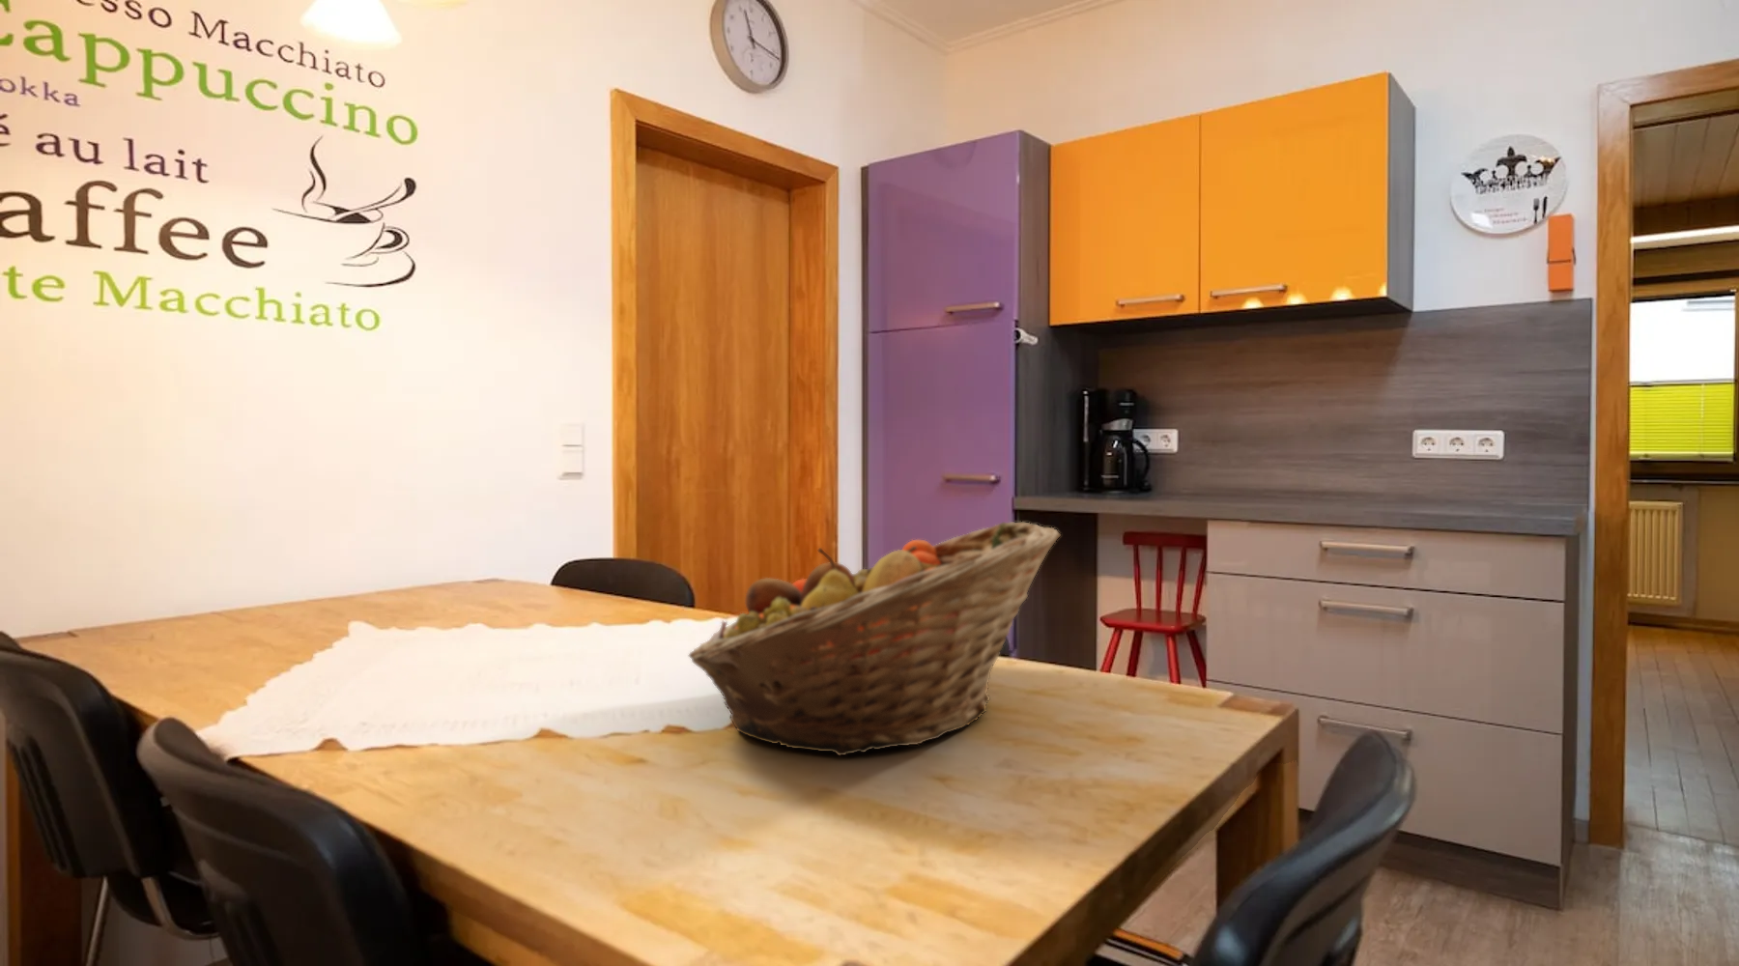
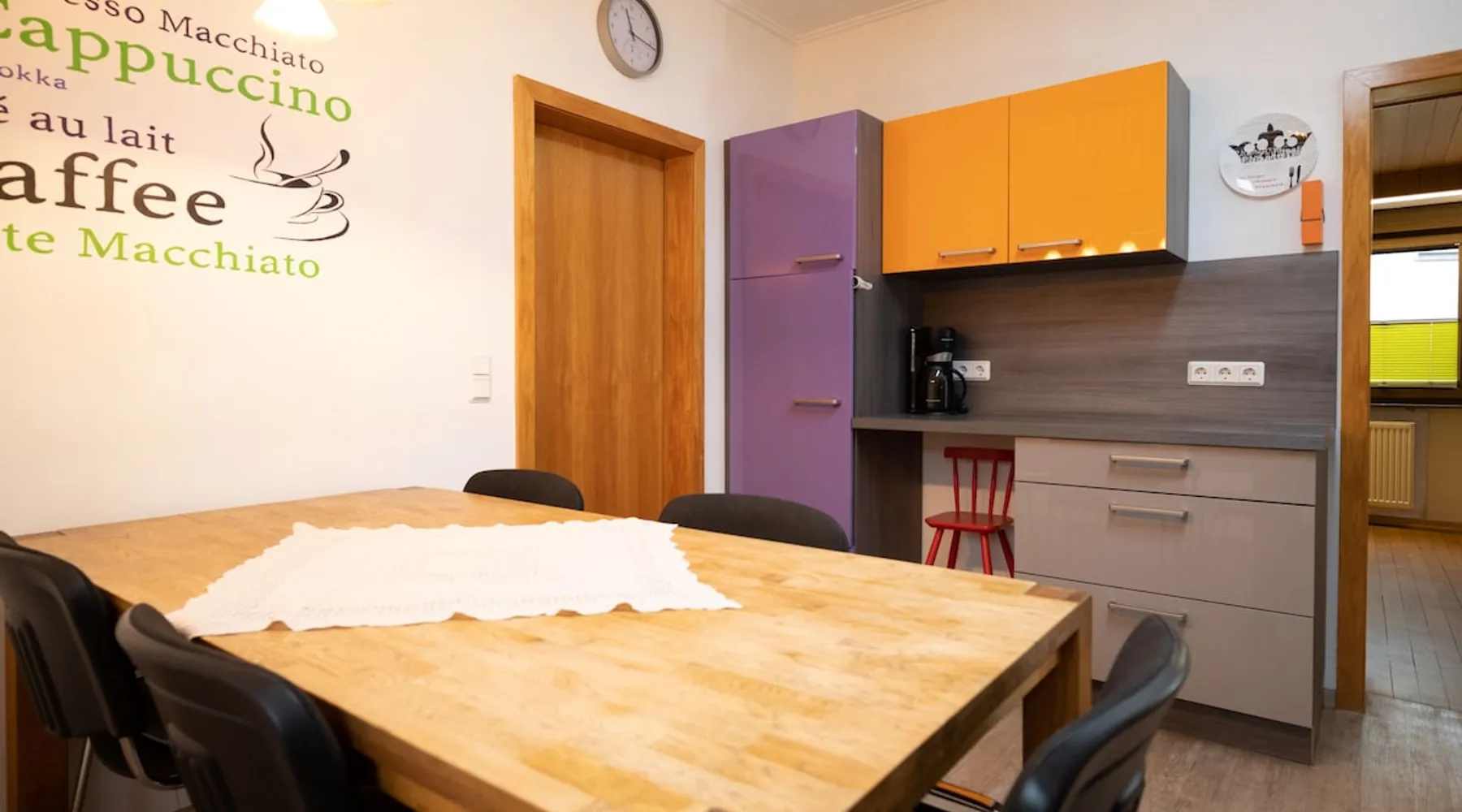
- fruit basket (879, 616)
